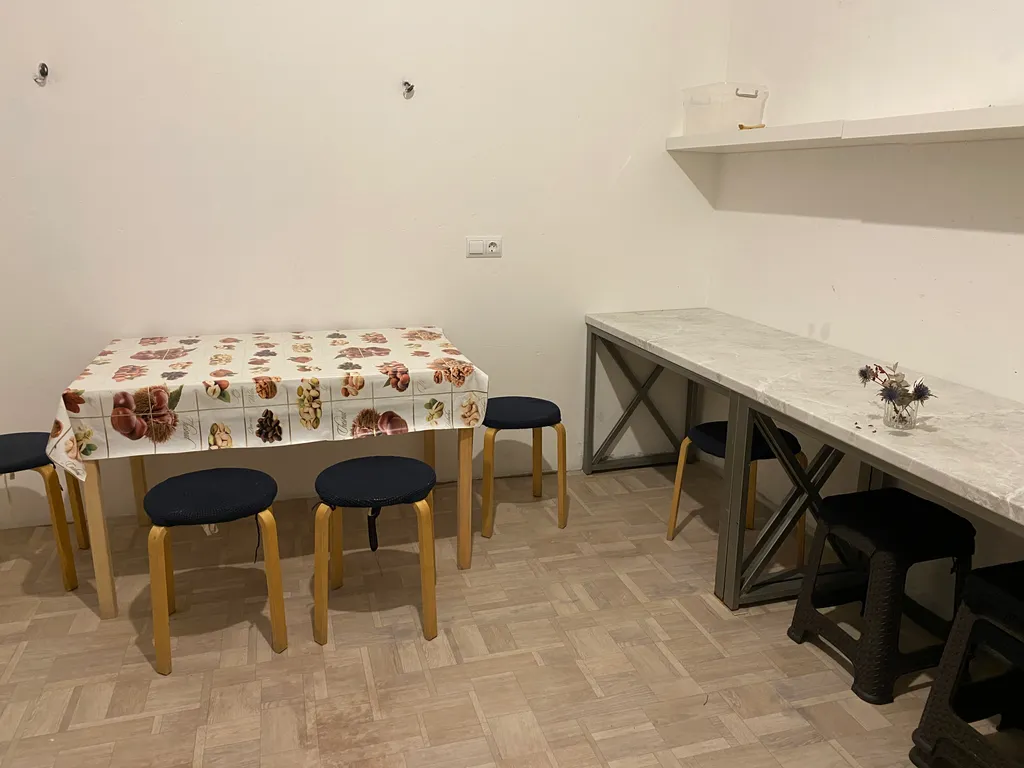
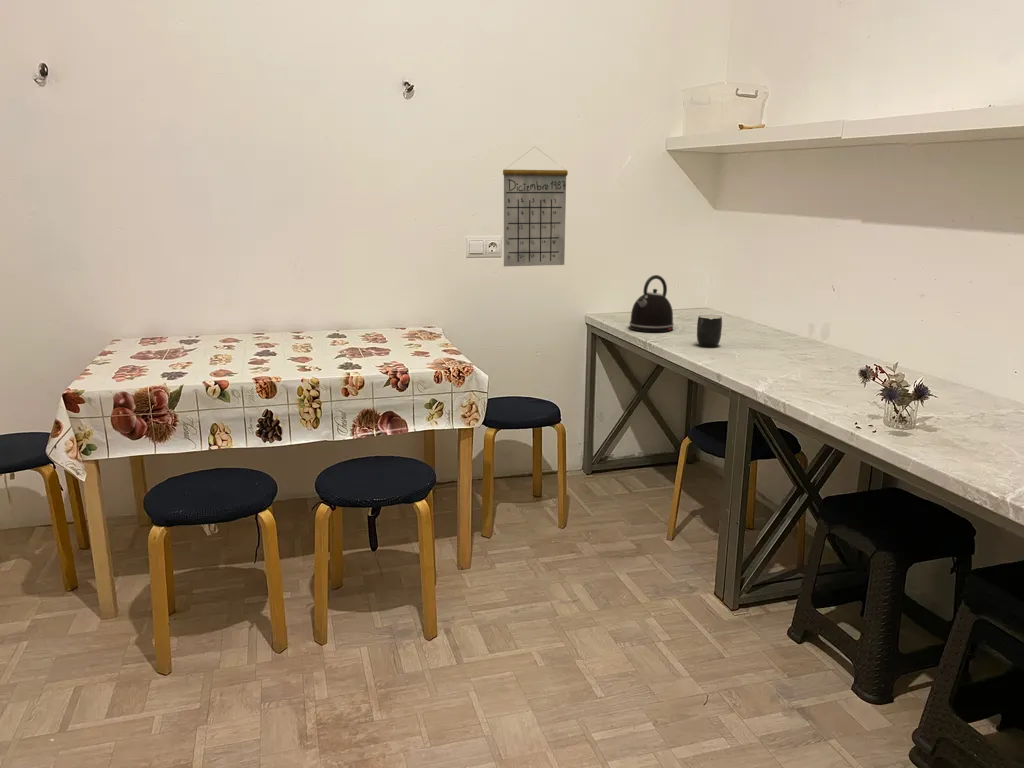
+ mug (707, 330)
+ calendar (535, 207)
+ kettle (652, 302)
